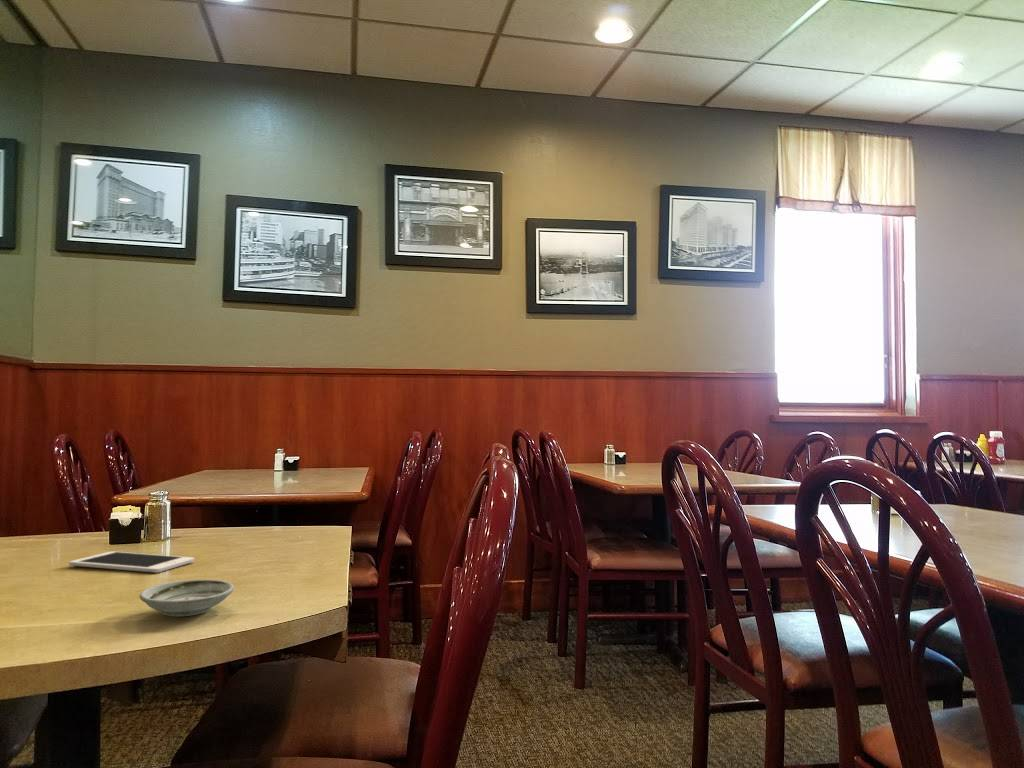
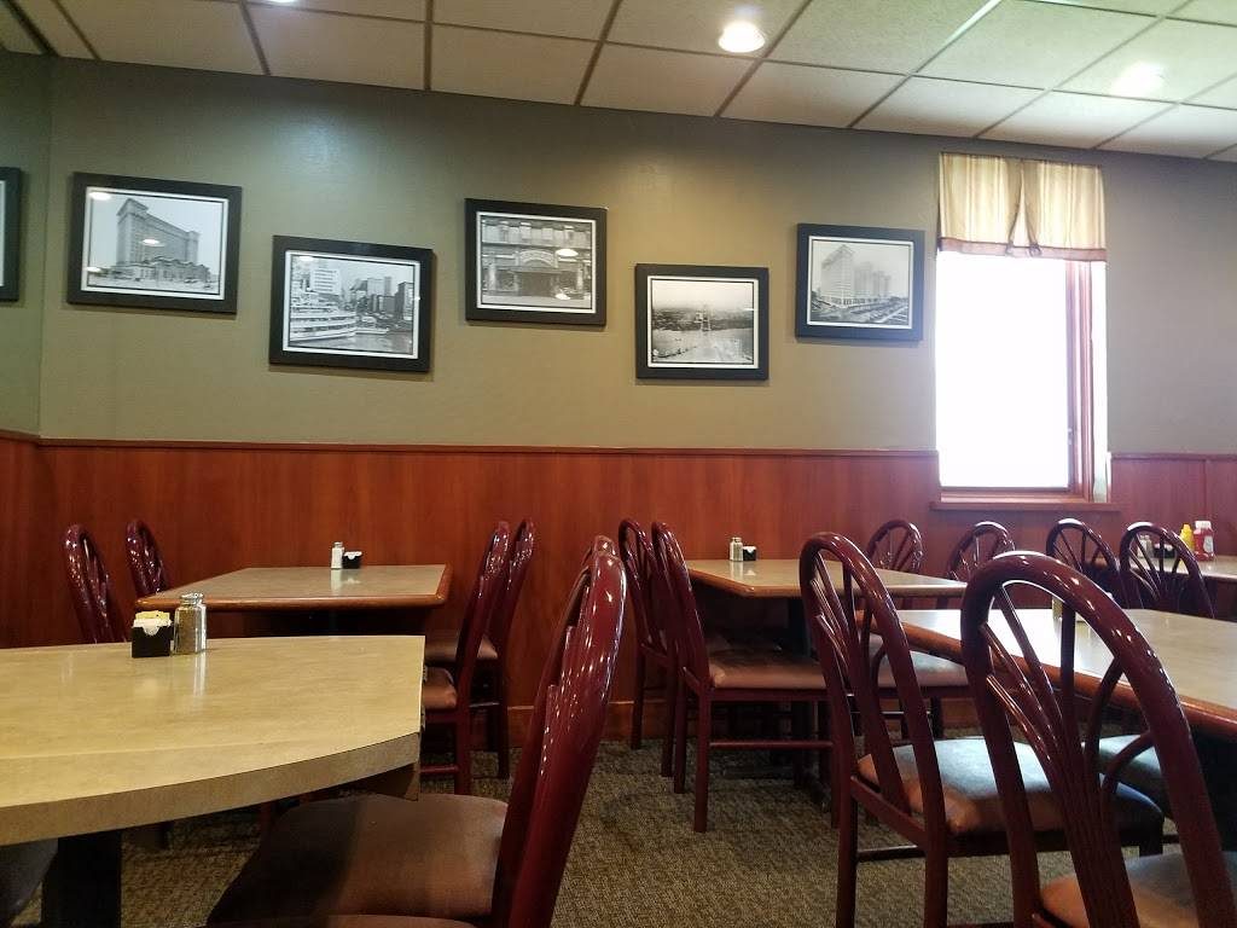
- cell phone (132, 561)
- saucer (187, 599)
